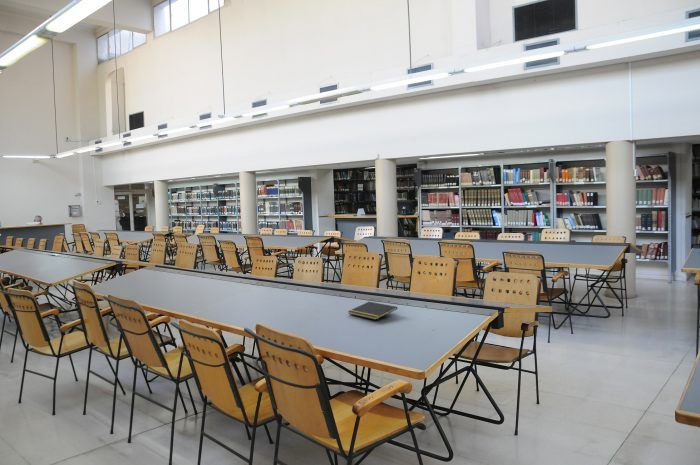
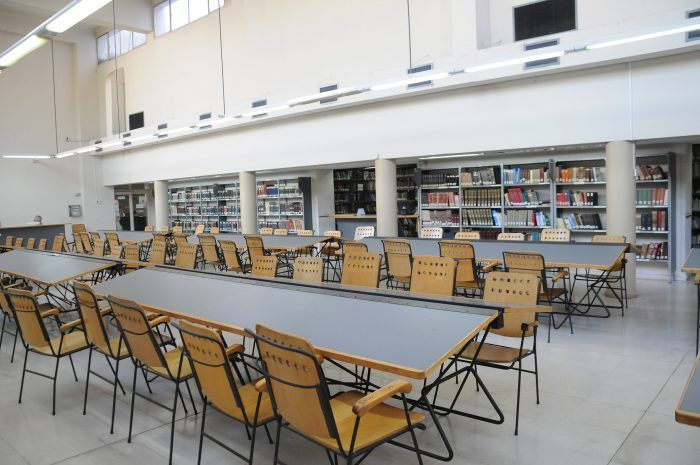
- notepad (372, 310)
